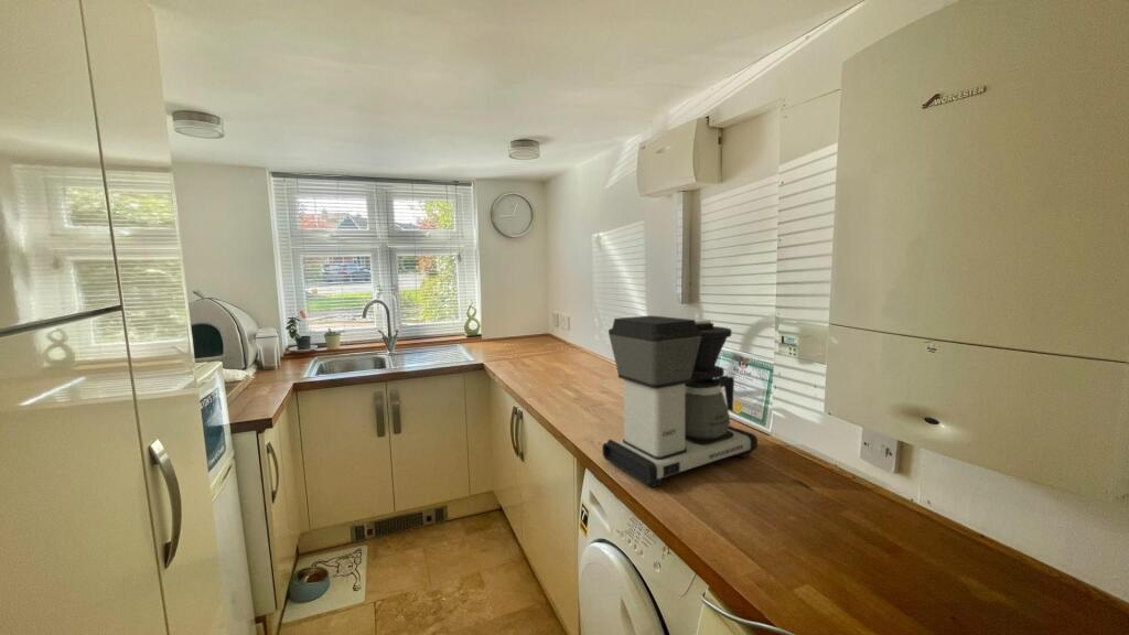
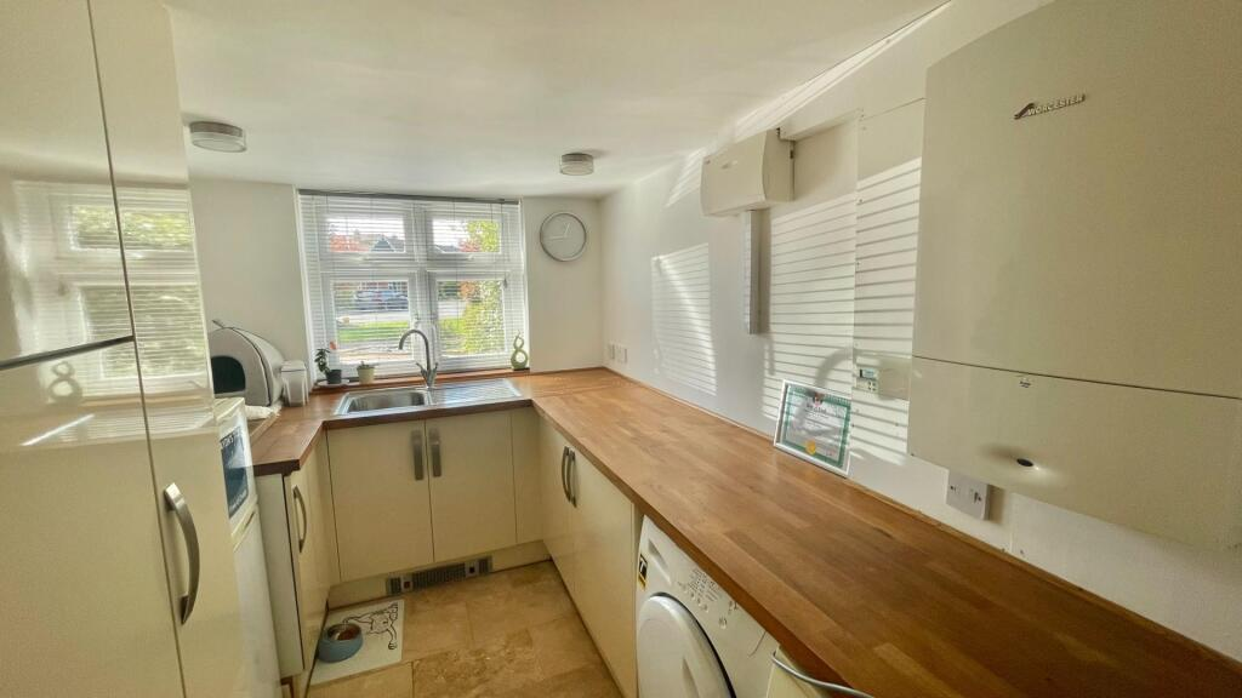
- coffee maker (681, 388)
